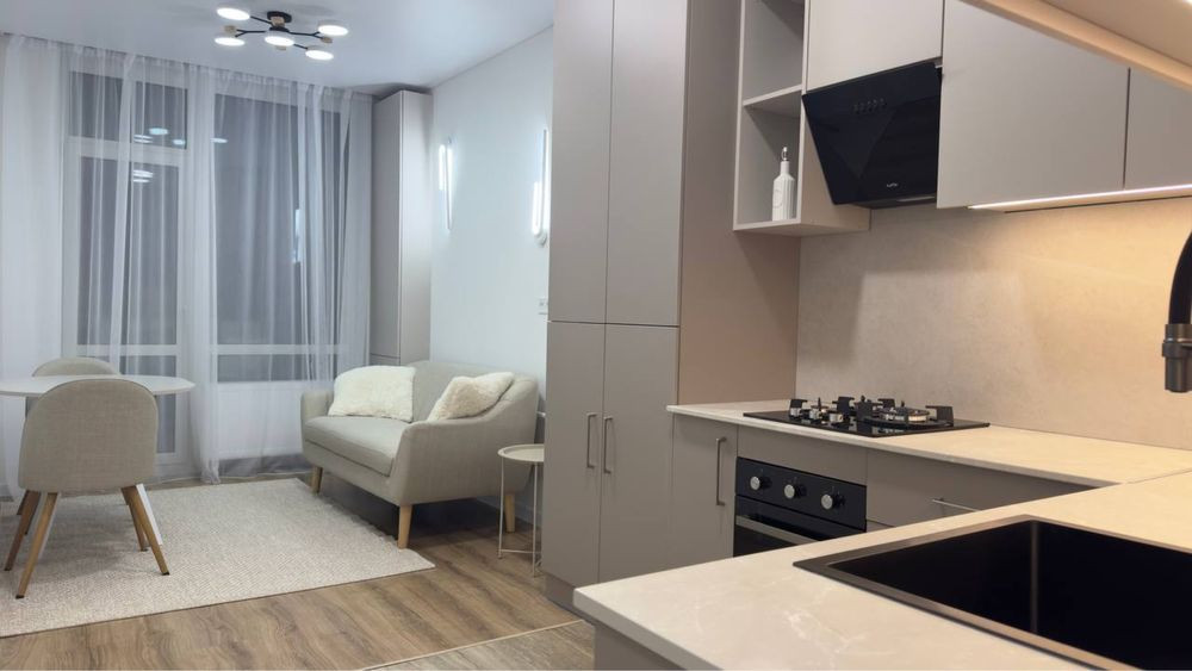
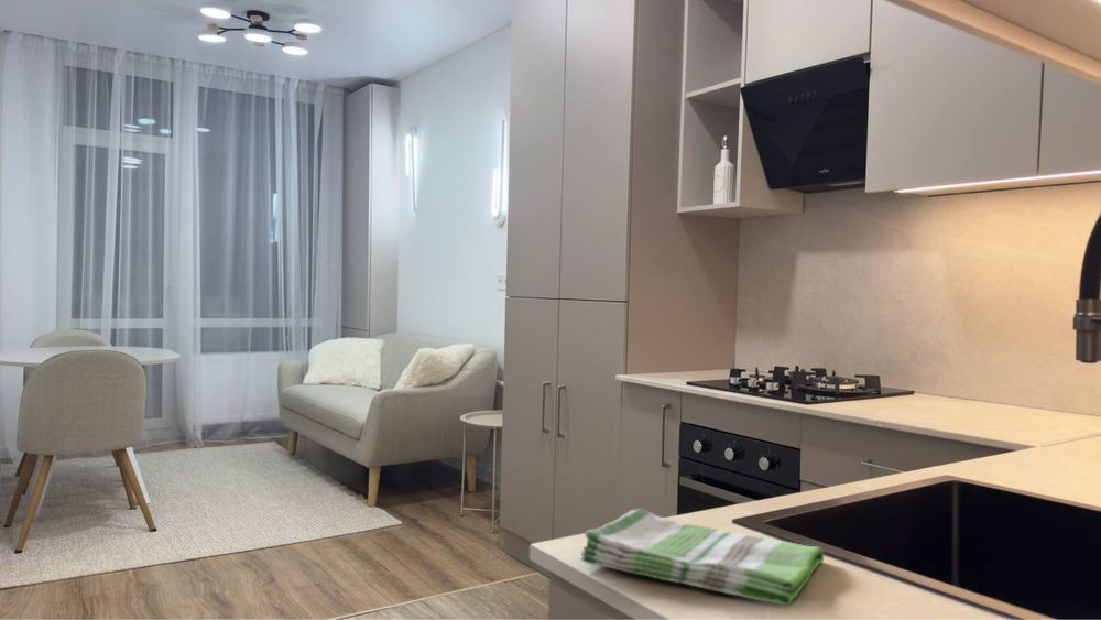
+ dish towel (702, 546)
